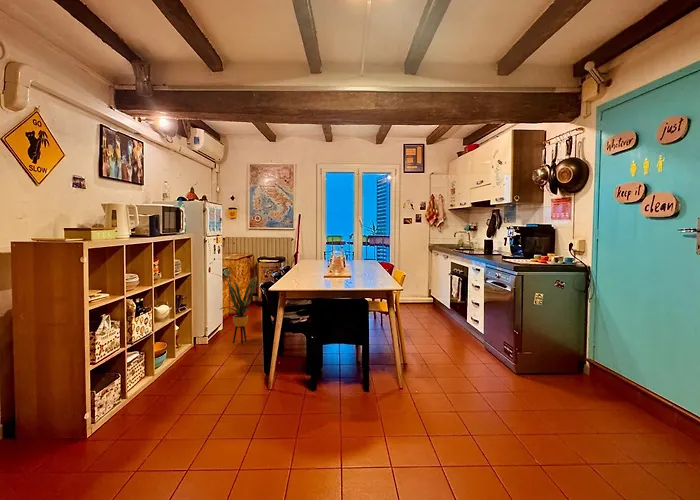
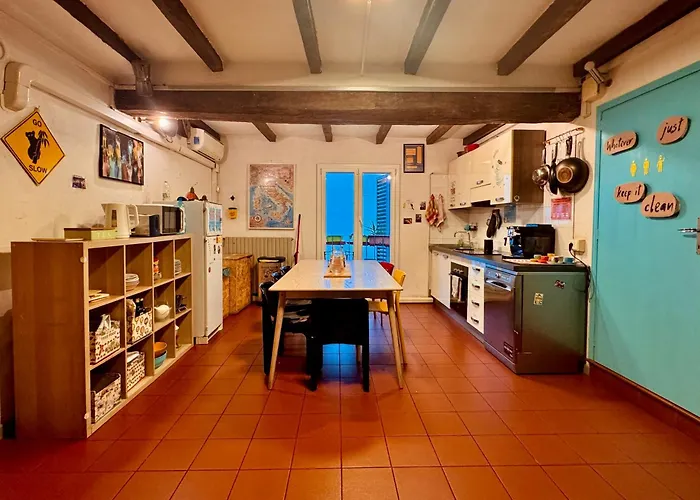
- house plant (238, 307)
